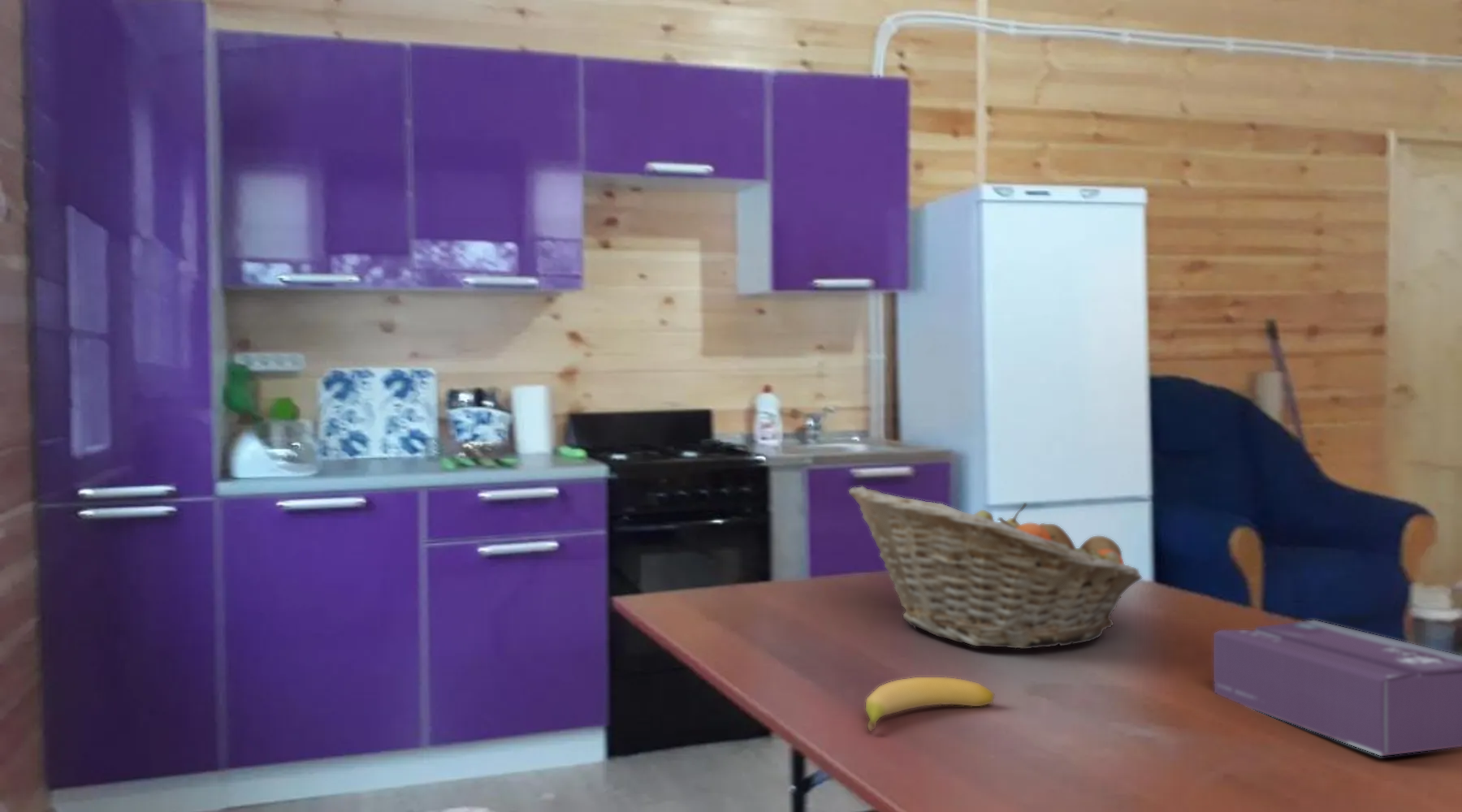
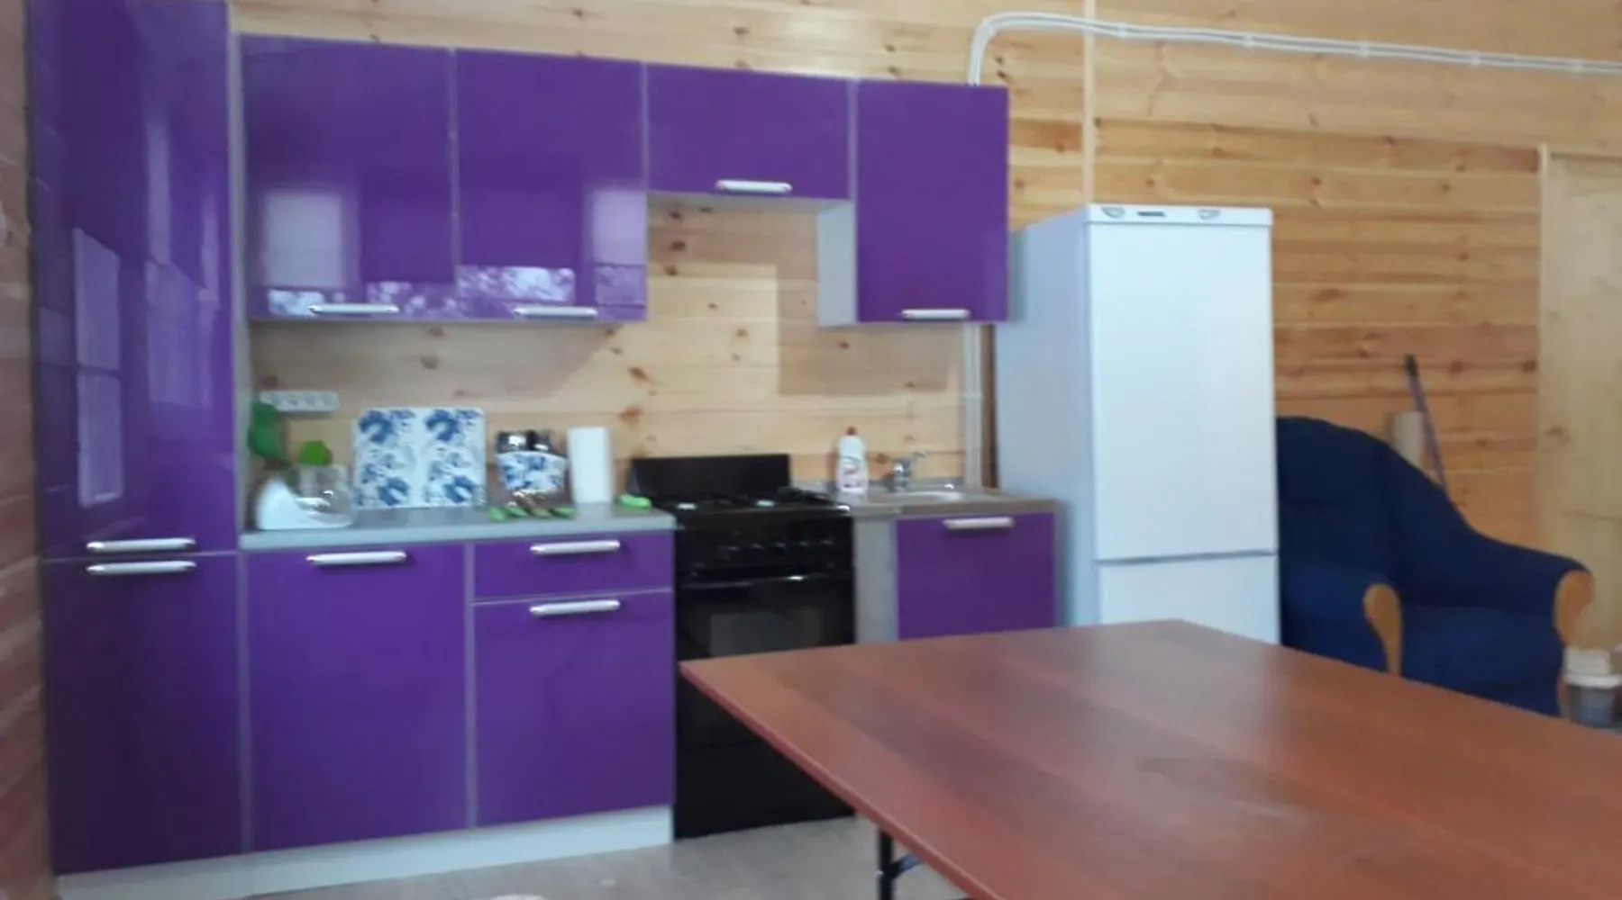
- fruit basket (986, 556)
- banana (925, 698)
- tissue box (1345, 680)
